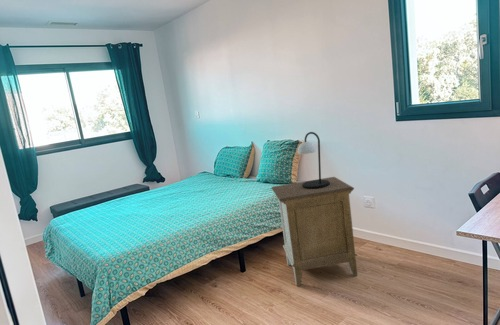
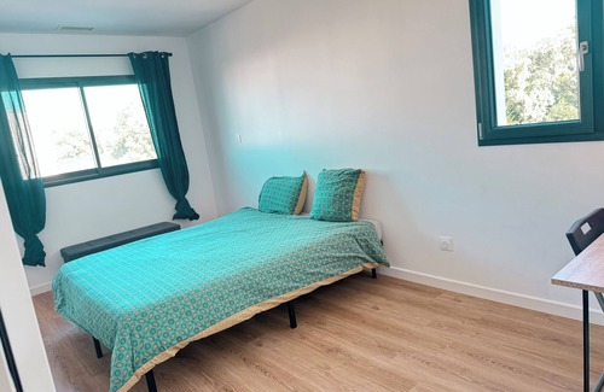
- nightstand (314, 228)
- table lamp (318, 158)
